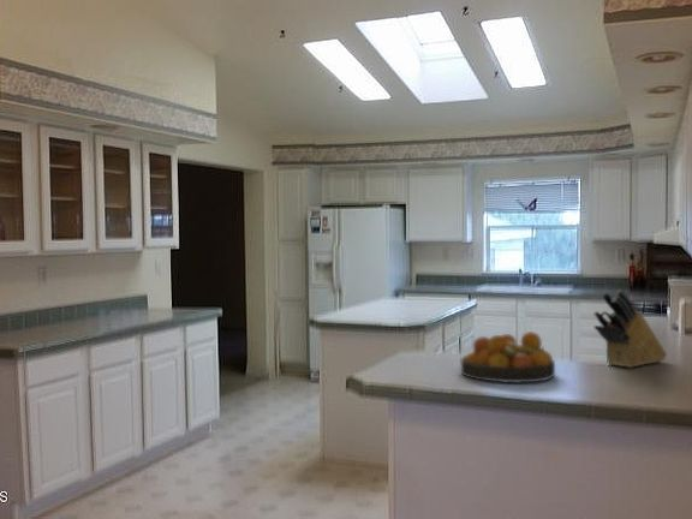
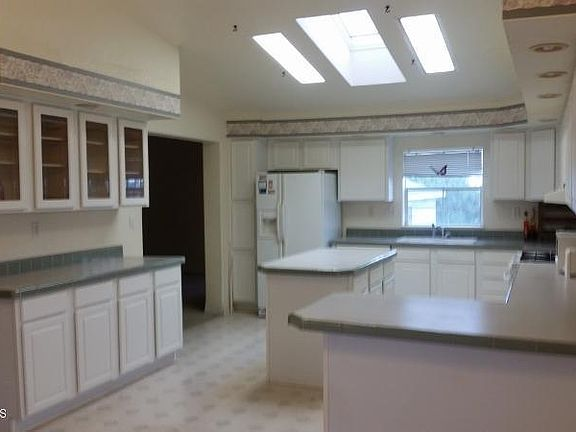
- knife block (630, 326)
- fruit bowl (507, 353)
